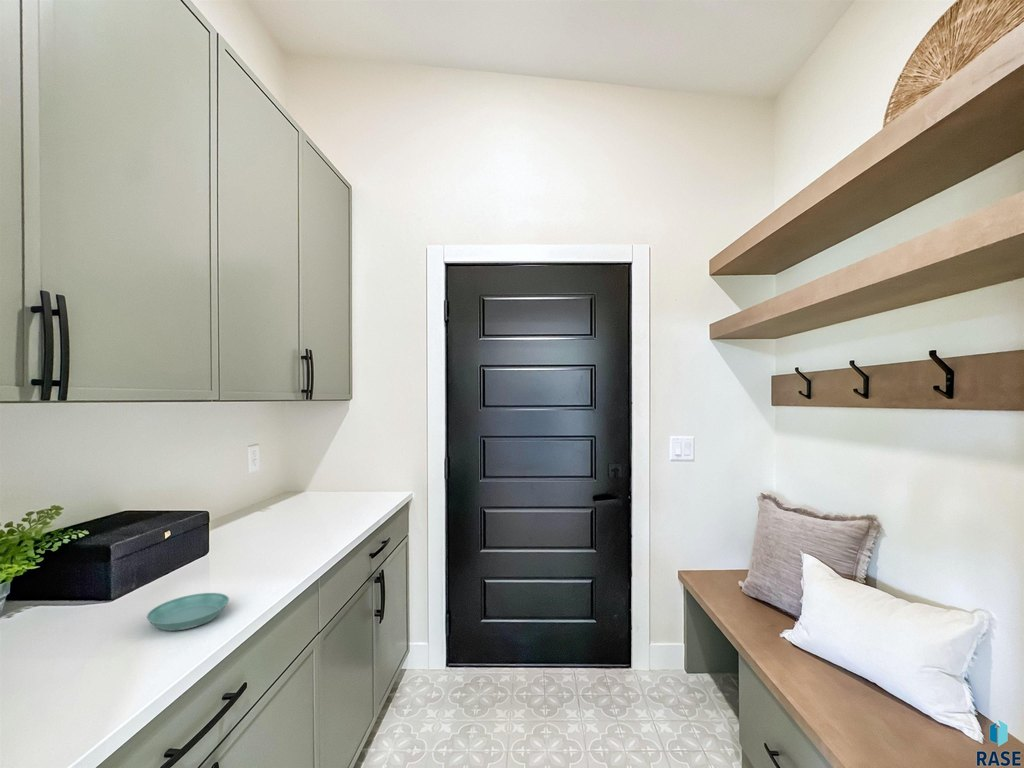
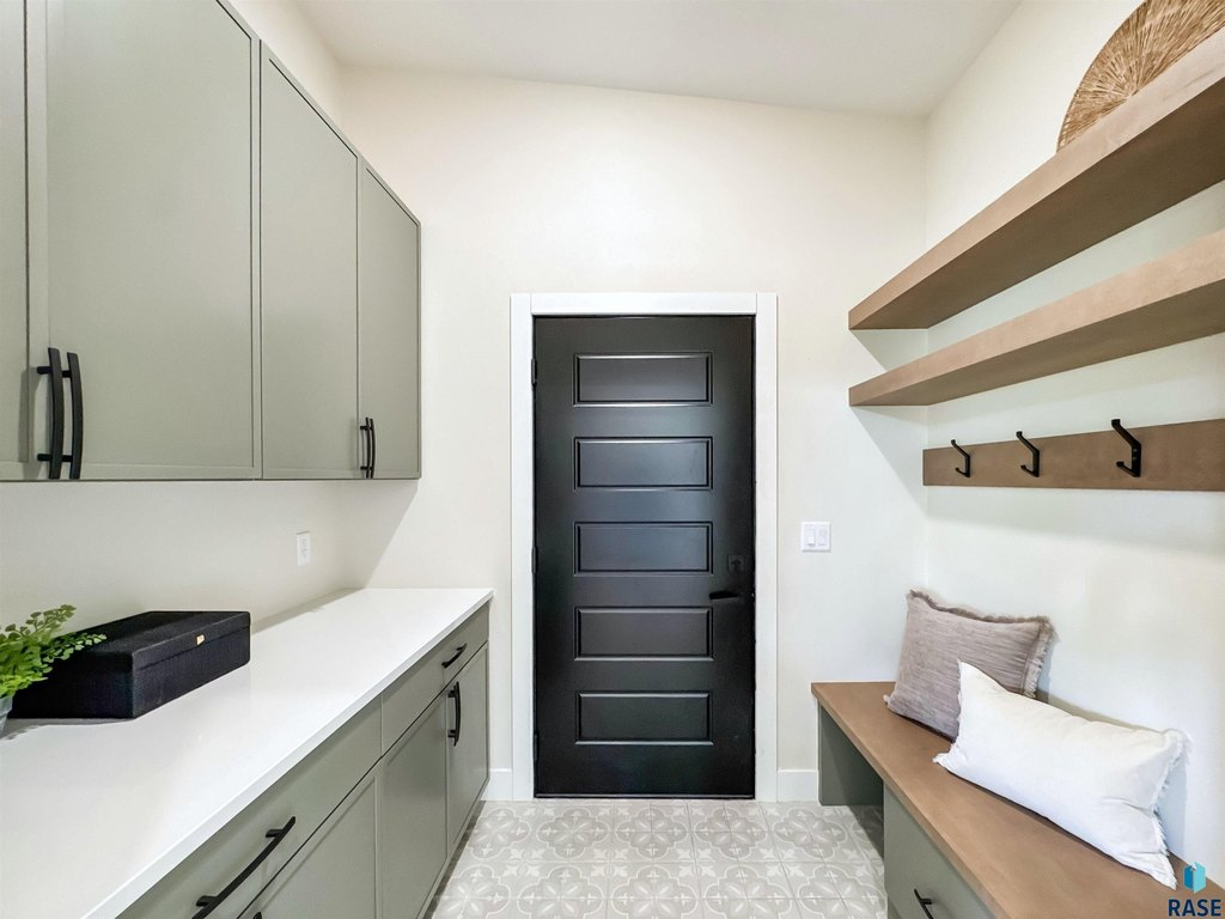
- saucer (189, 612)
